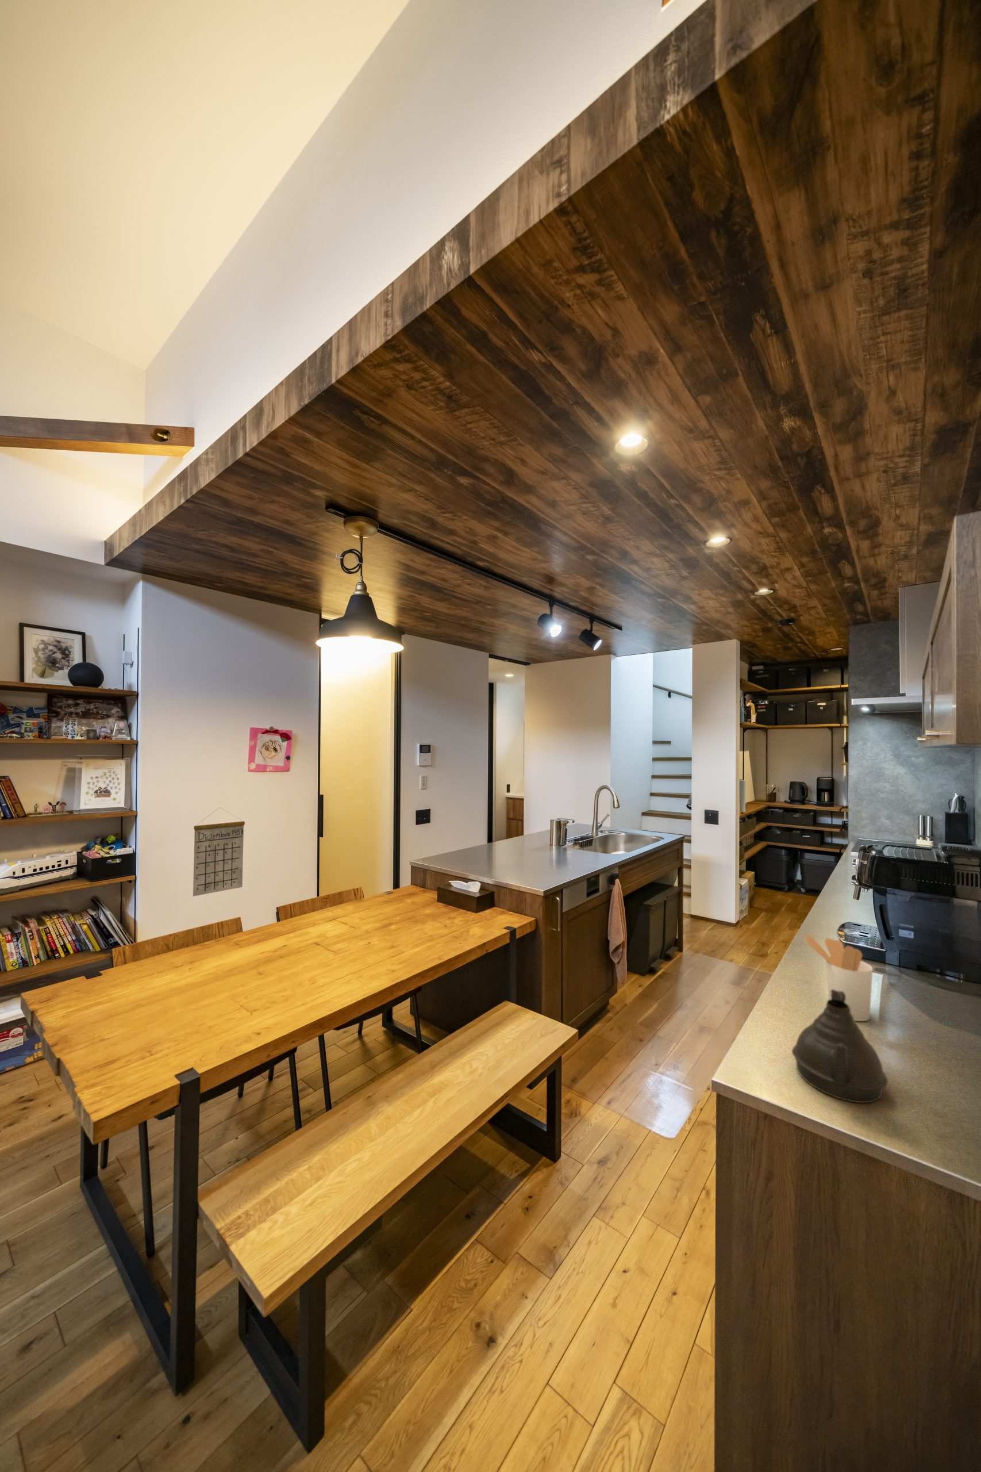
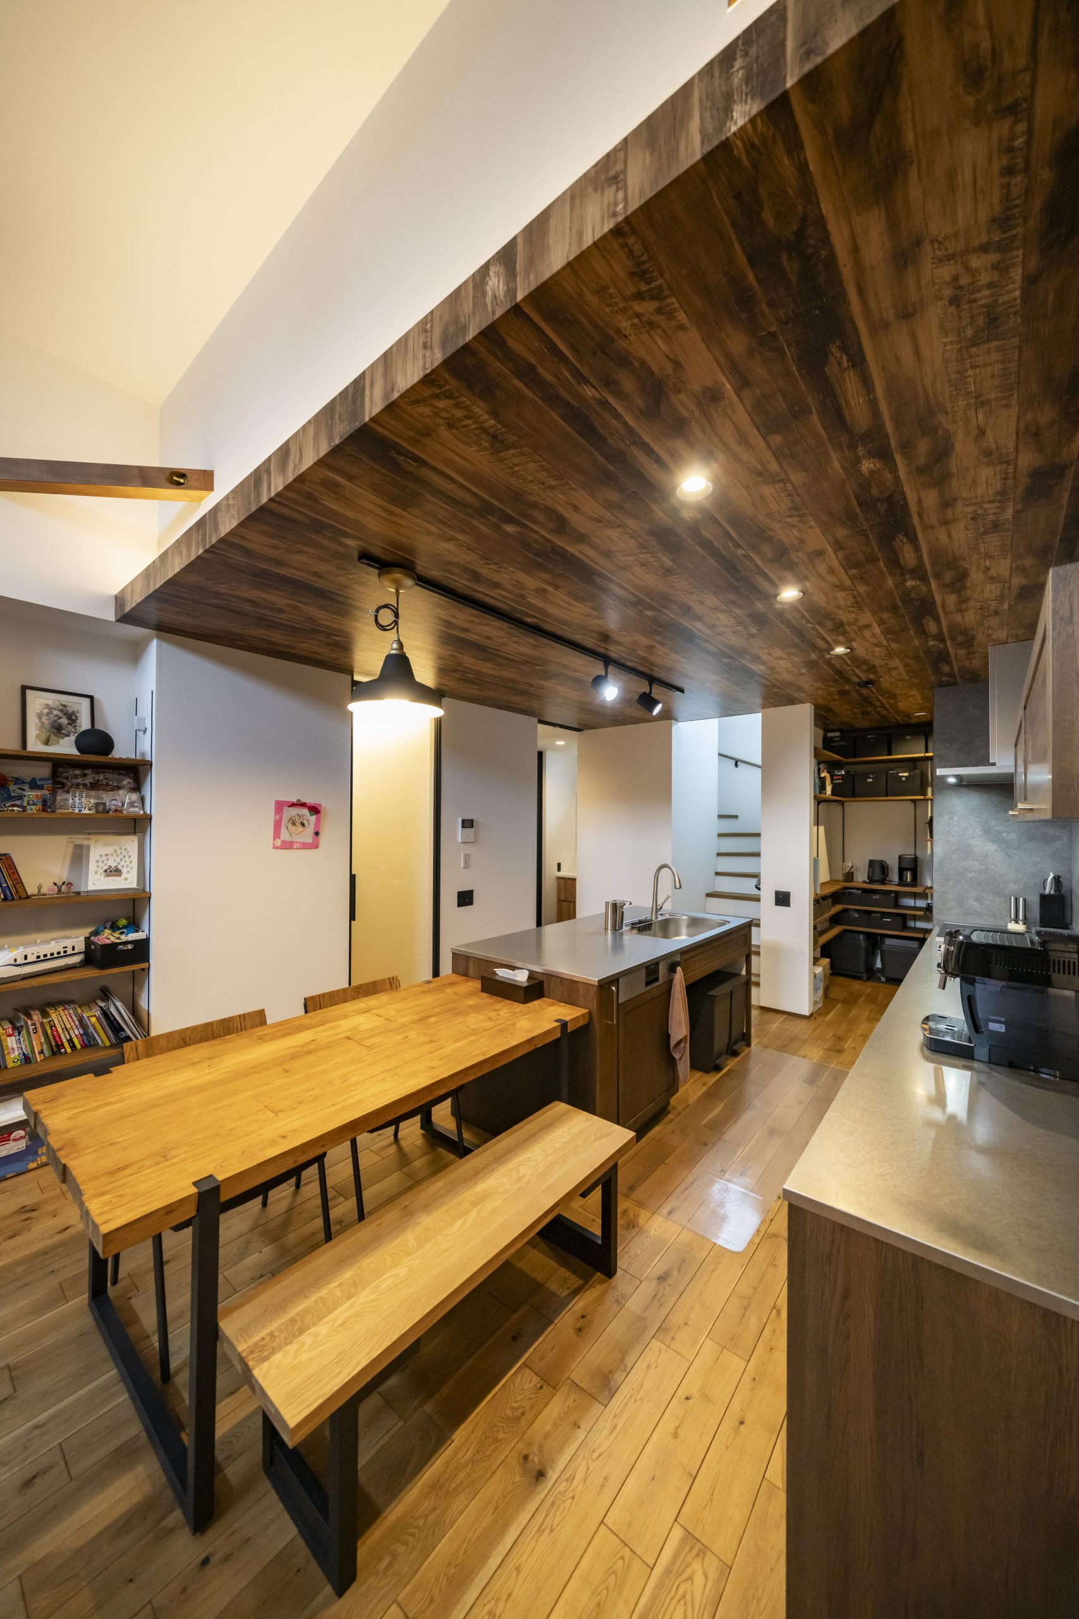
- teapot (836, 1048)
- calendar (220, 849)
- utensil holder (836, 974)
